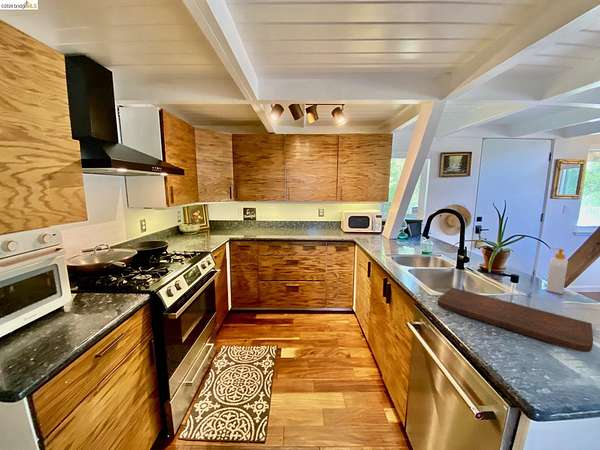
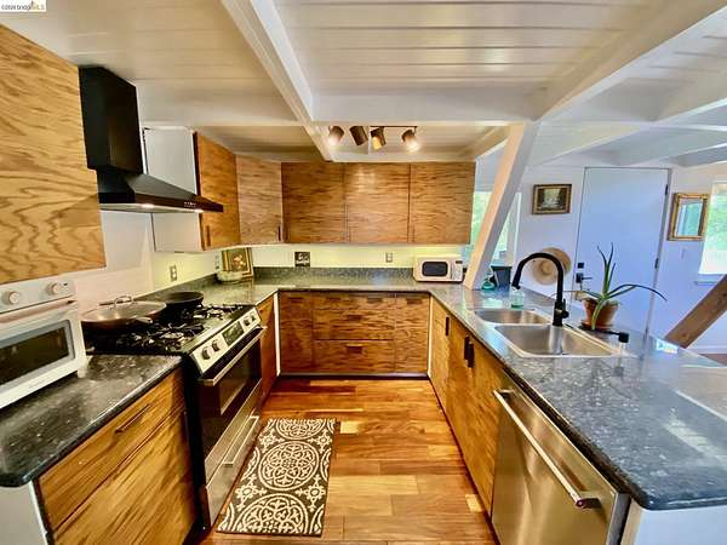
- soap bottle (556, 269)
- cutting board (505, 313)
